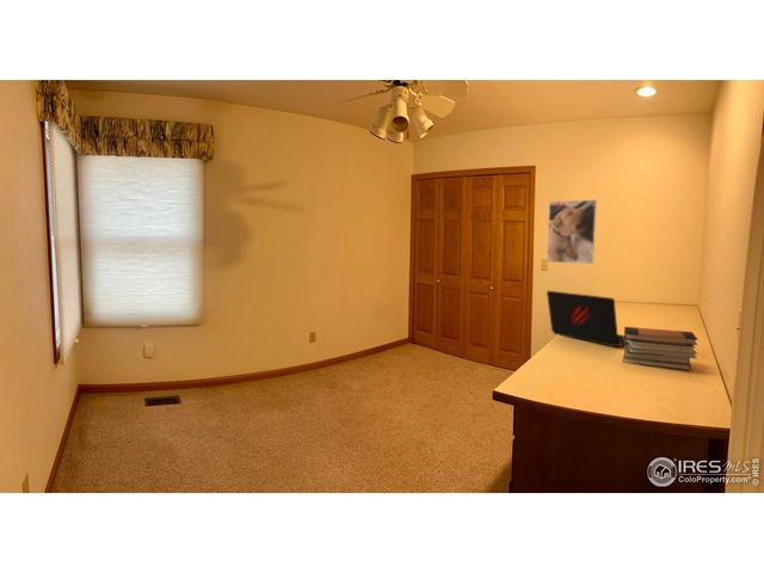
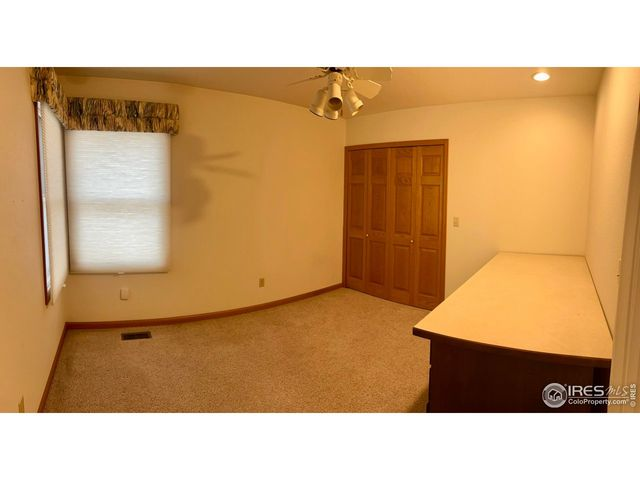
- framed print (571, 232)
- laptop (593, 315)
- book stack (658, 347)
